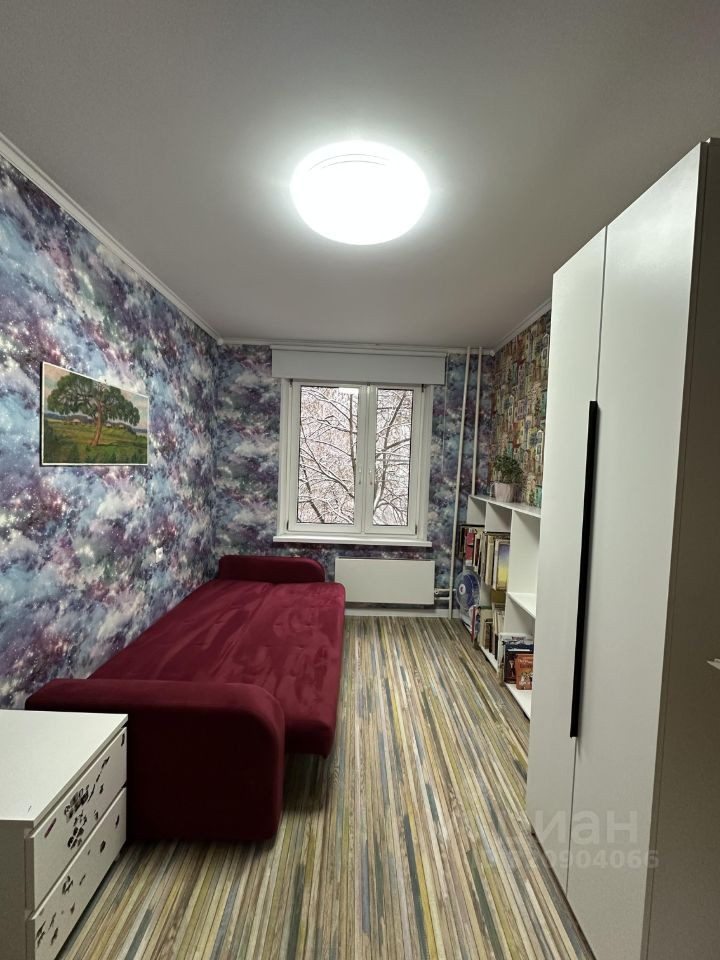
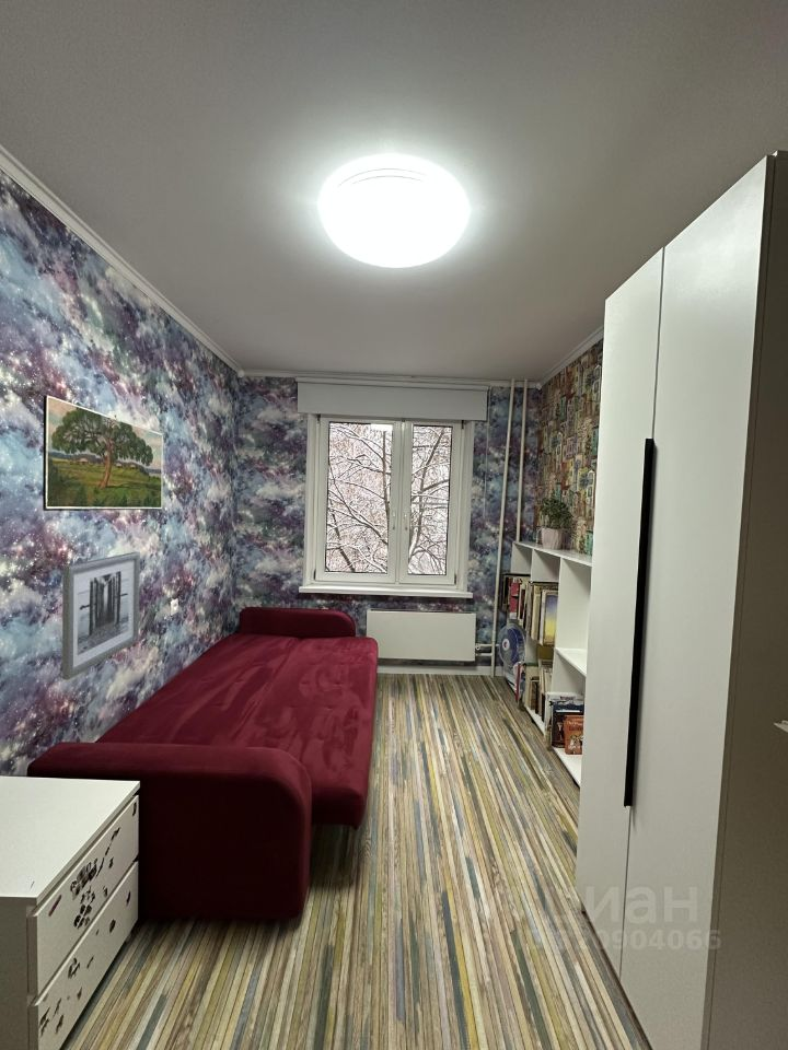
+ wall art (105, 608)
